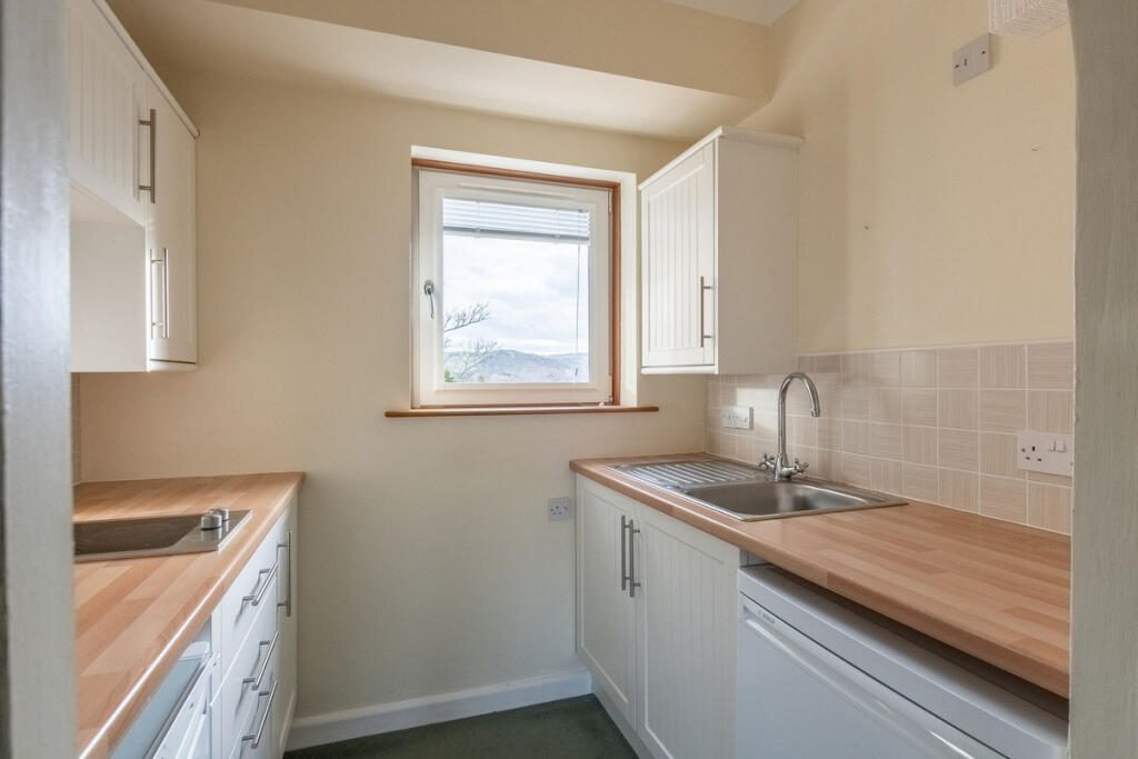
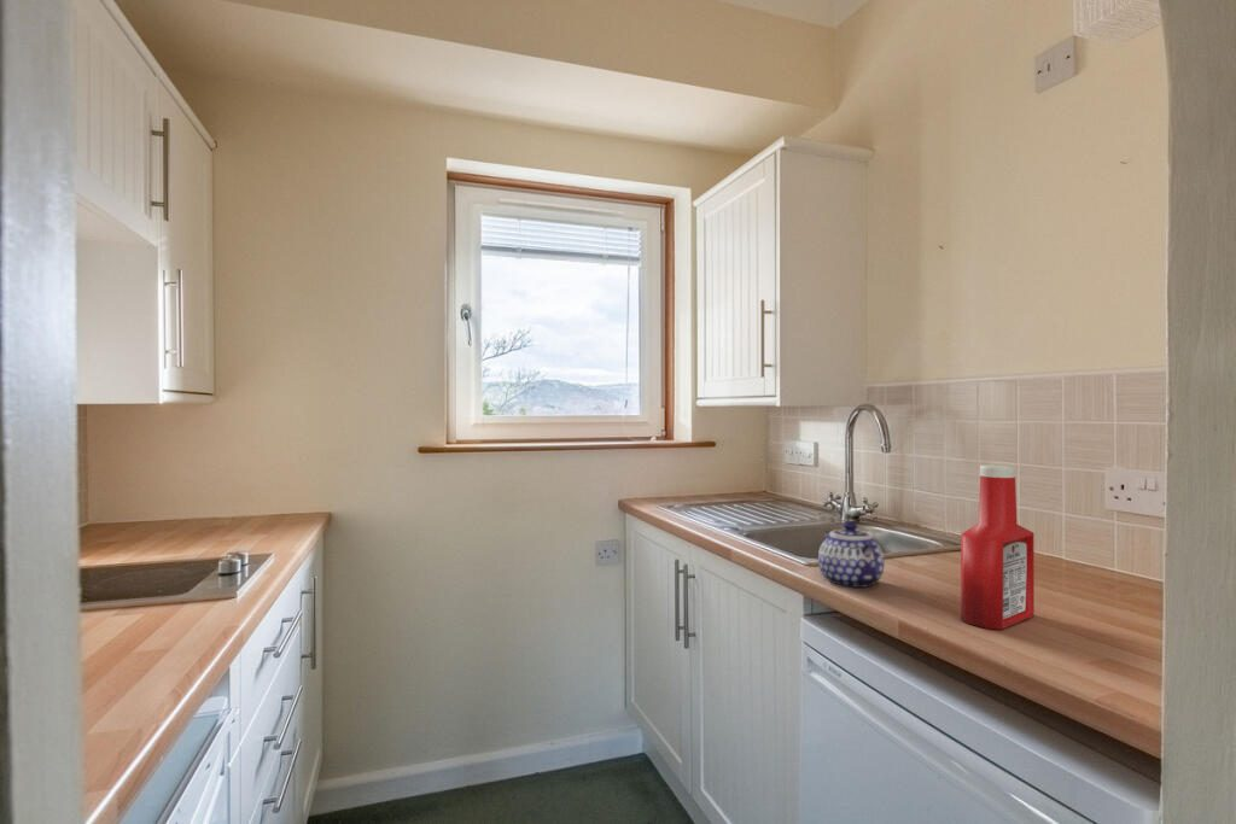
+ soap bottle (997, 542)
+ teapot (851, 551)
